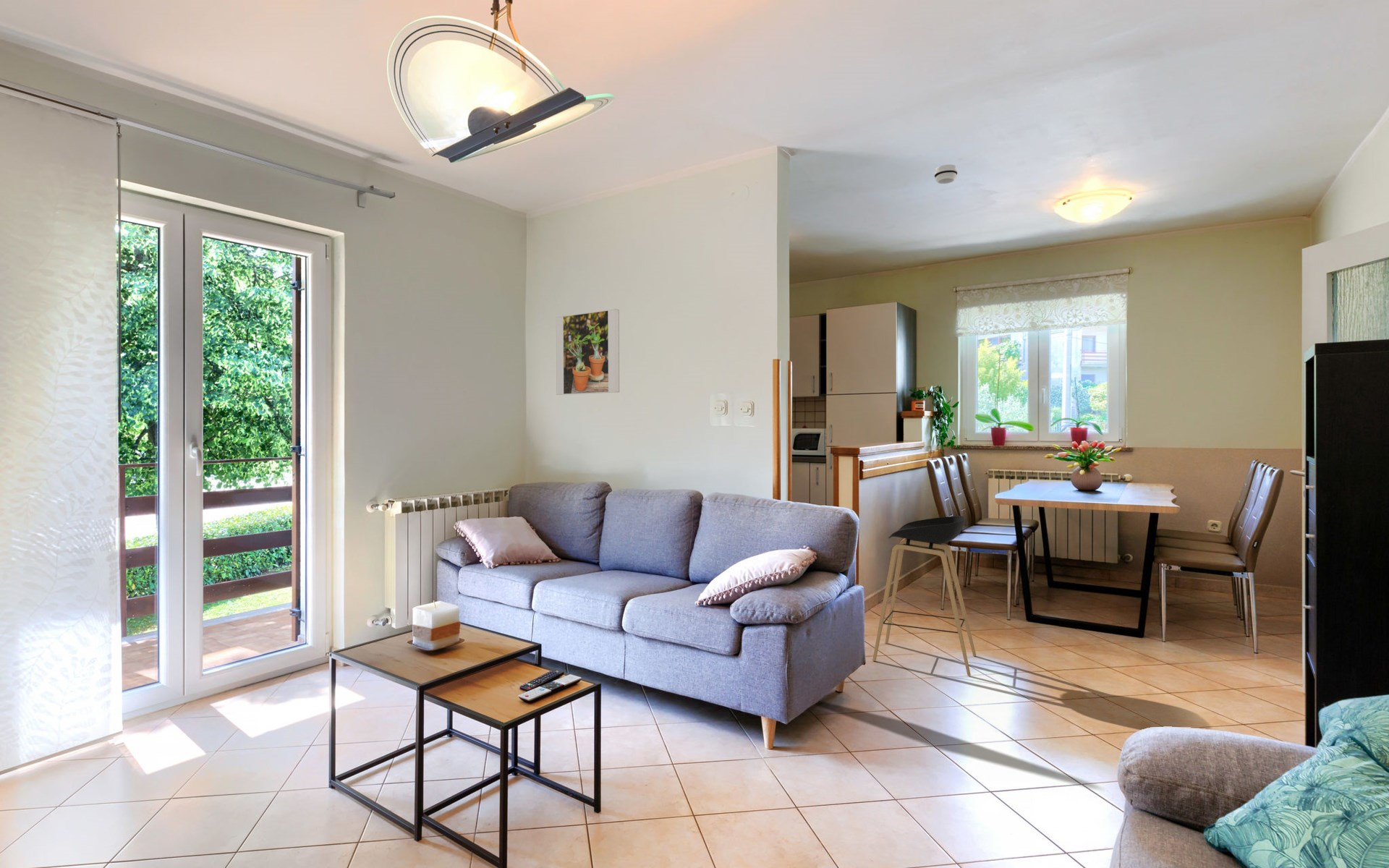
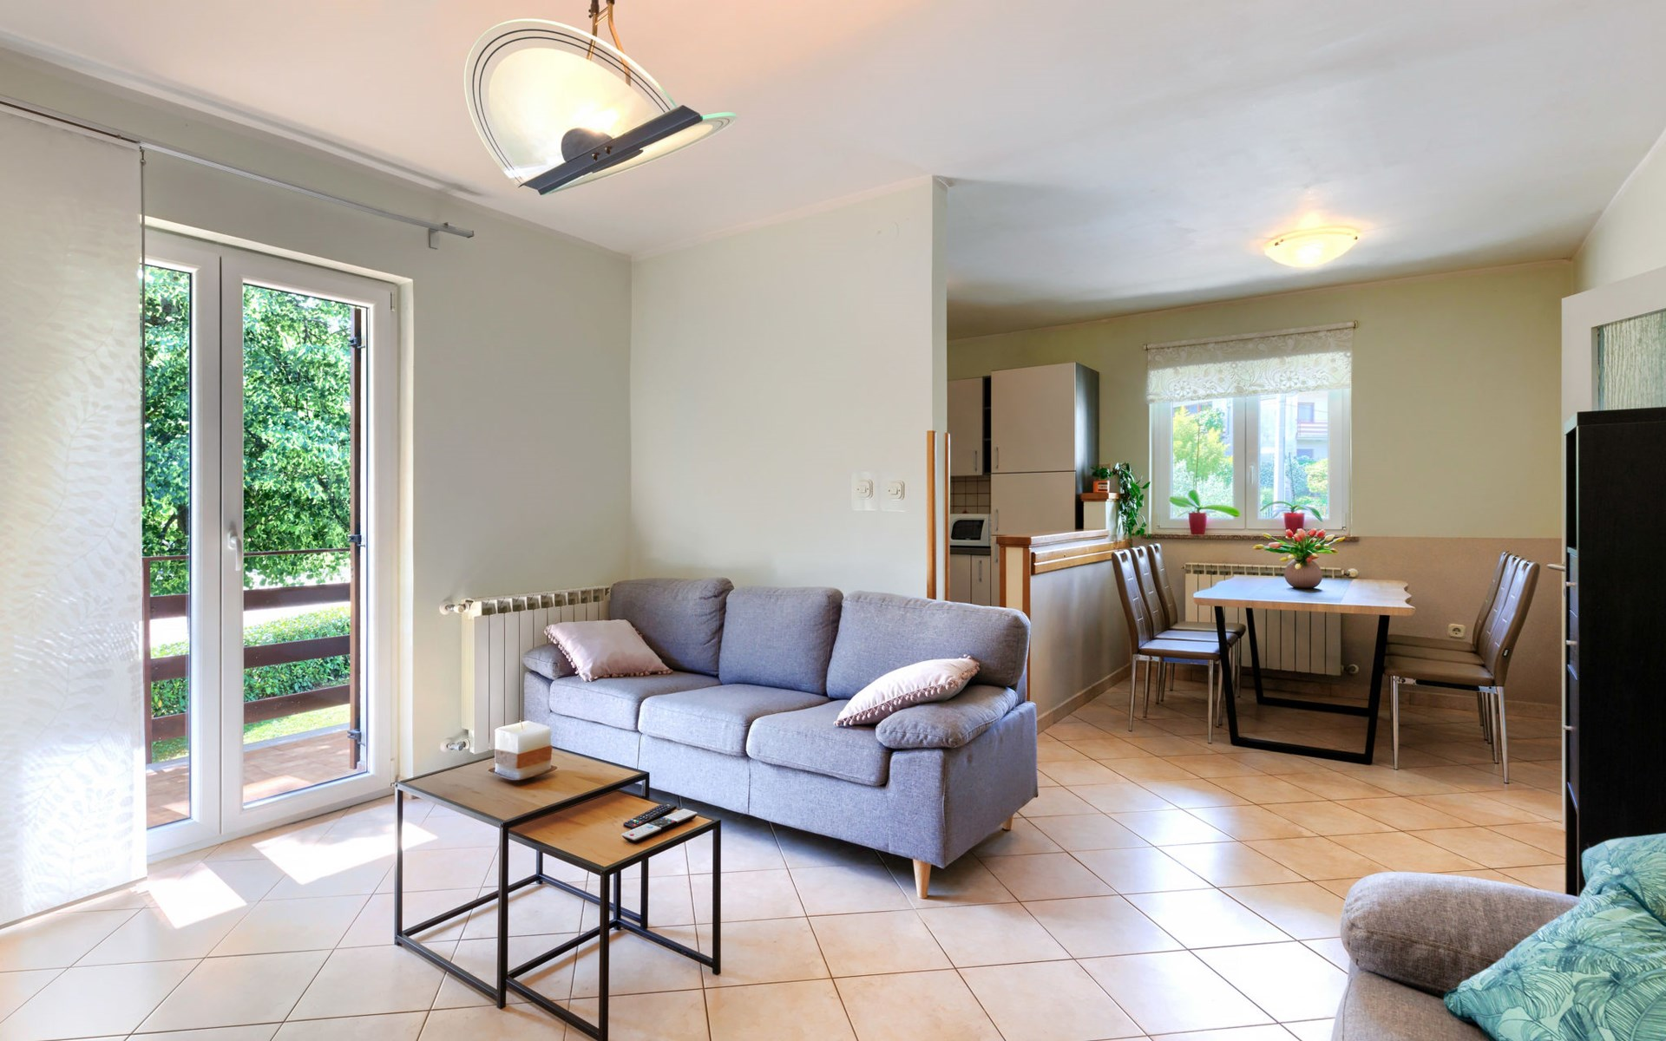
- smoke detector (946, 174)
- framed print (587, 353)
- stool (946, 582)
